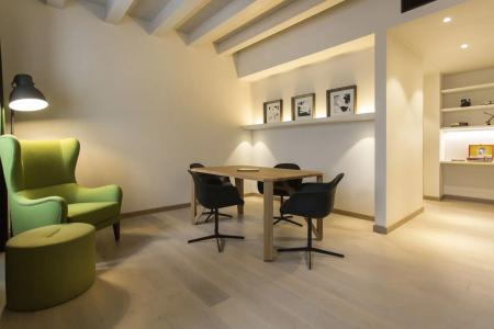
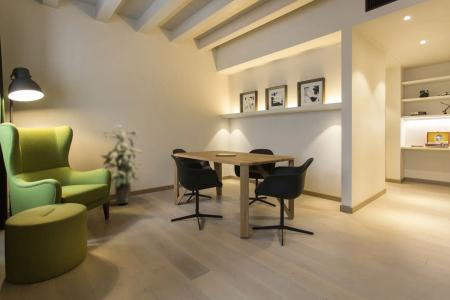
+ indoor plant (120, 164)
